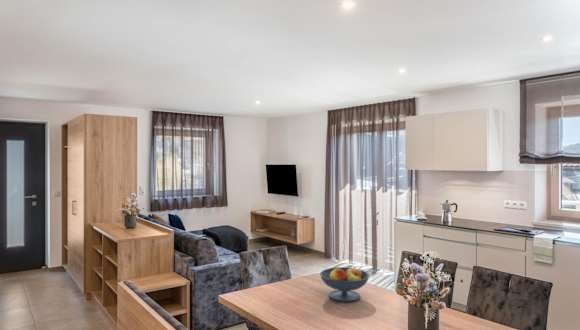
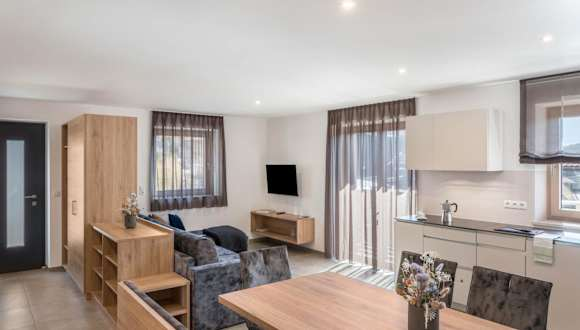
- fruit bowl (344, 281)
